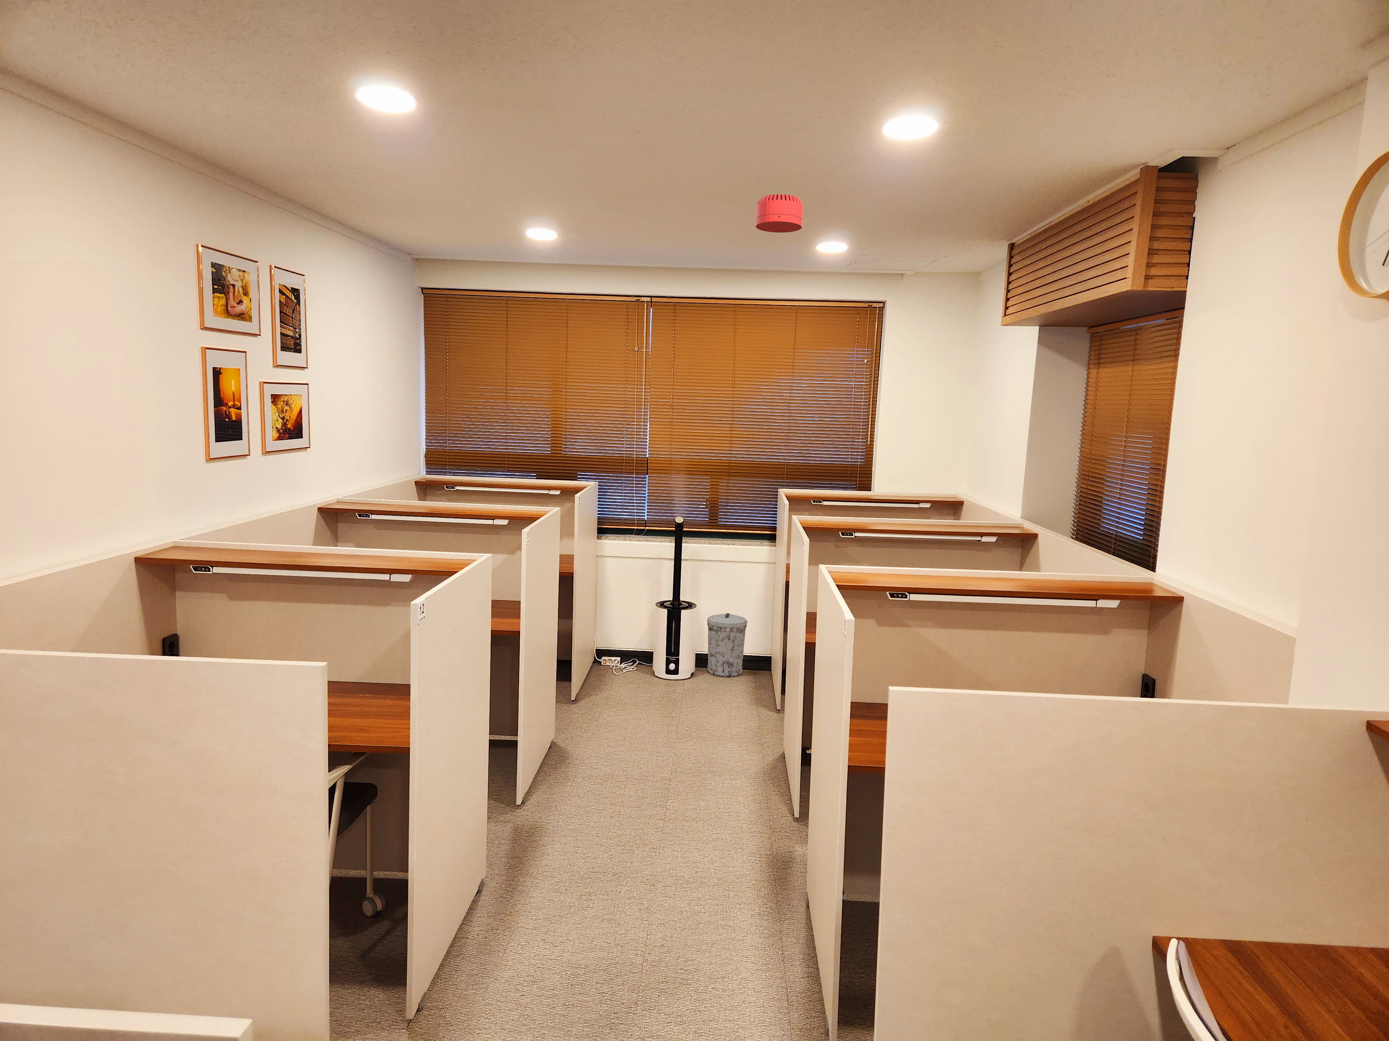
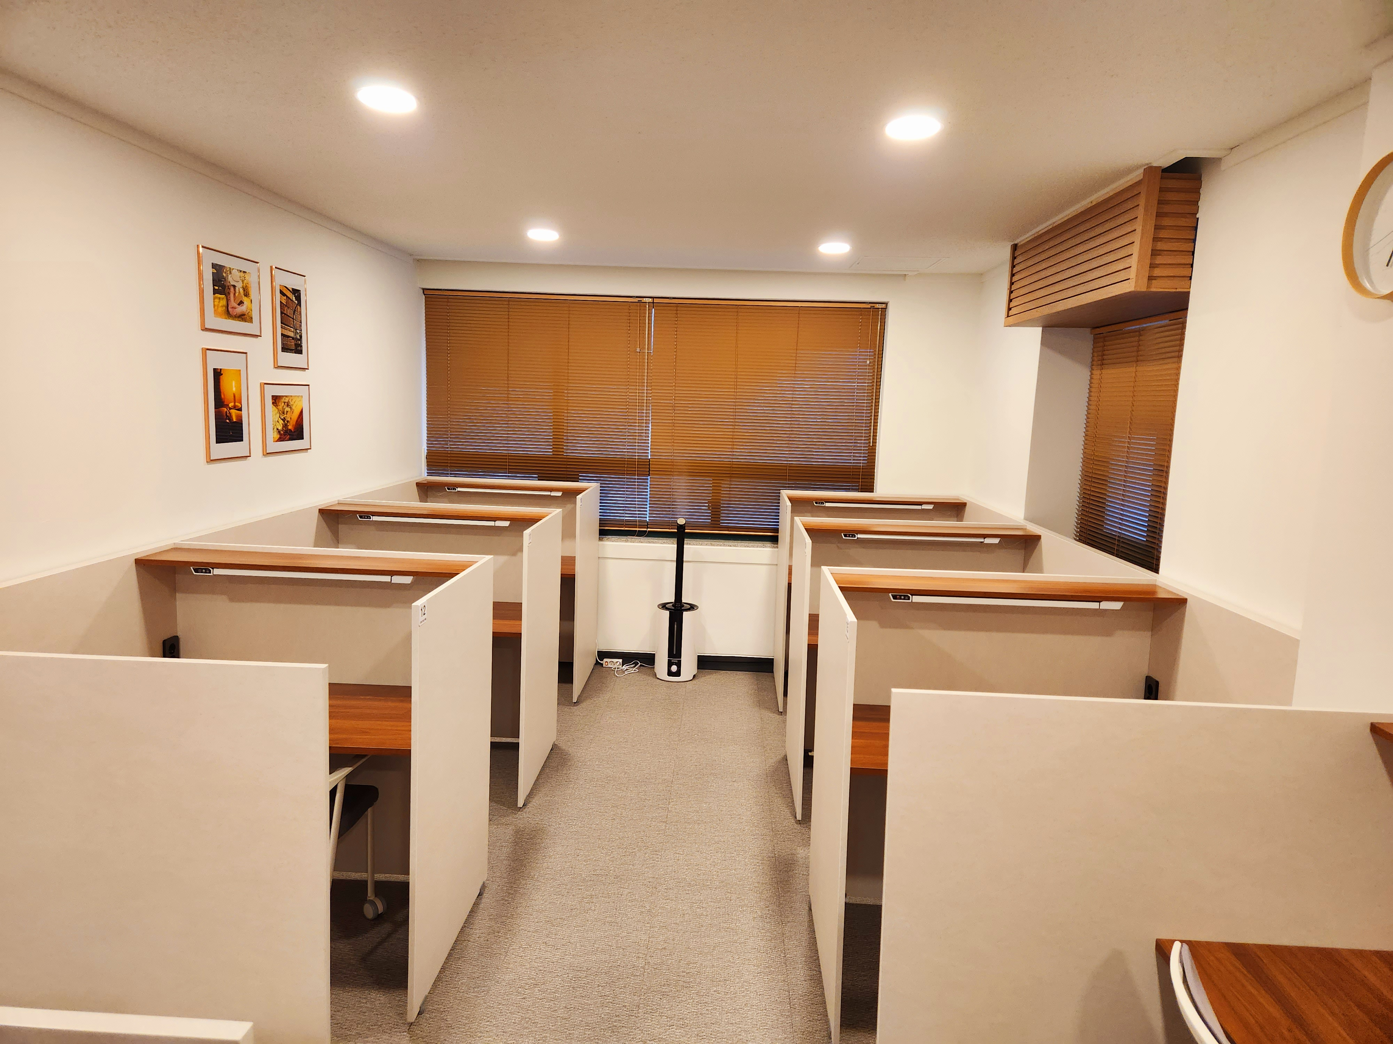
- smoke detector (779, 213)
- trash can (726, 643)
